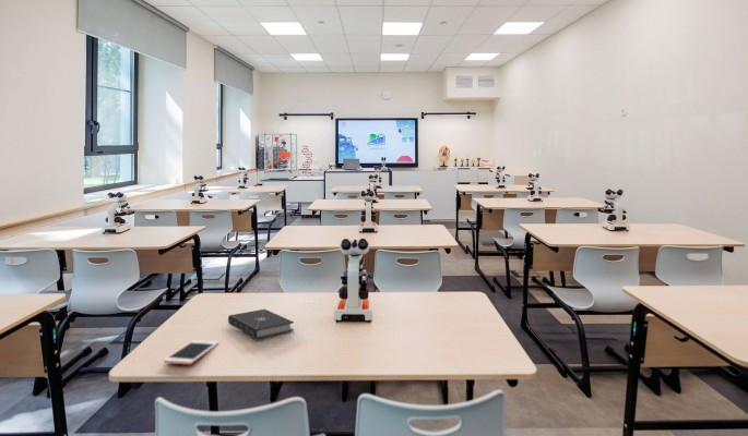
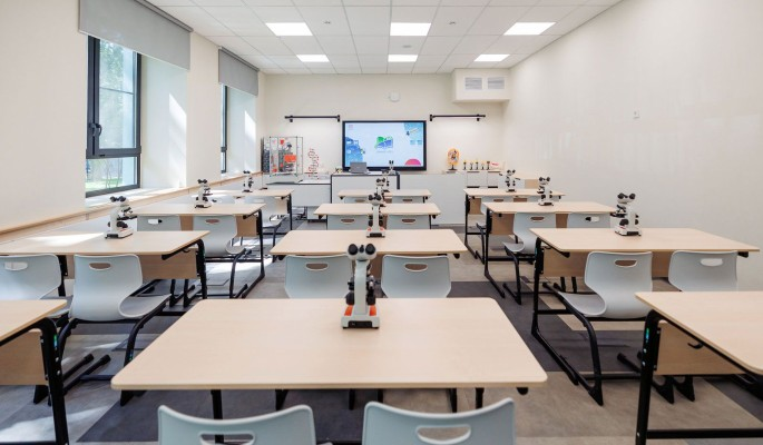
- cell phone (192, 351)
- book (260, 323)
